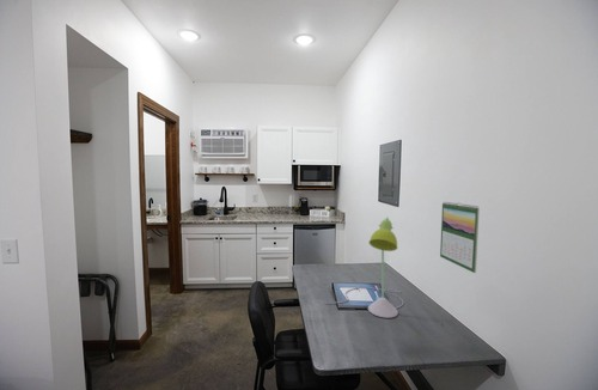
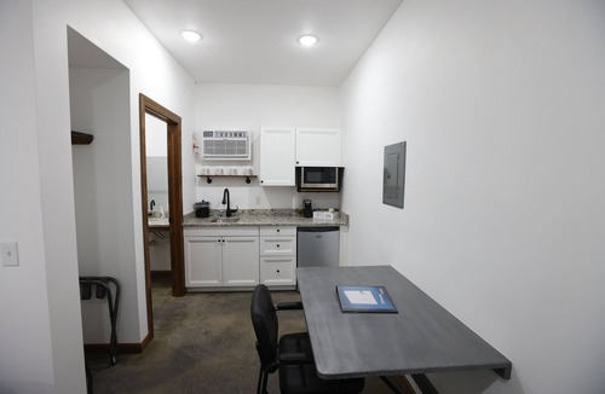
- calendar (457, 233)
- desk lamp (373, 246)
